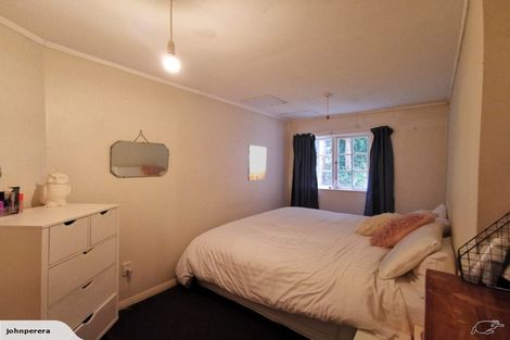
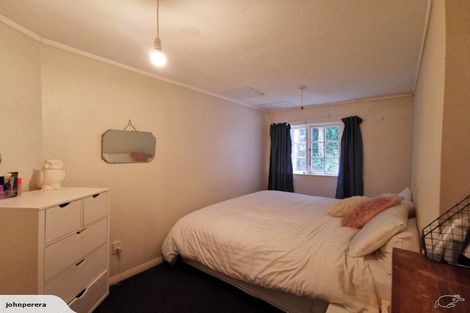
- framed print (257, 163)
